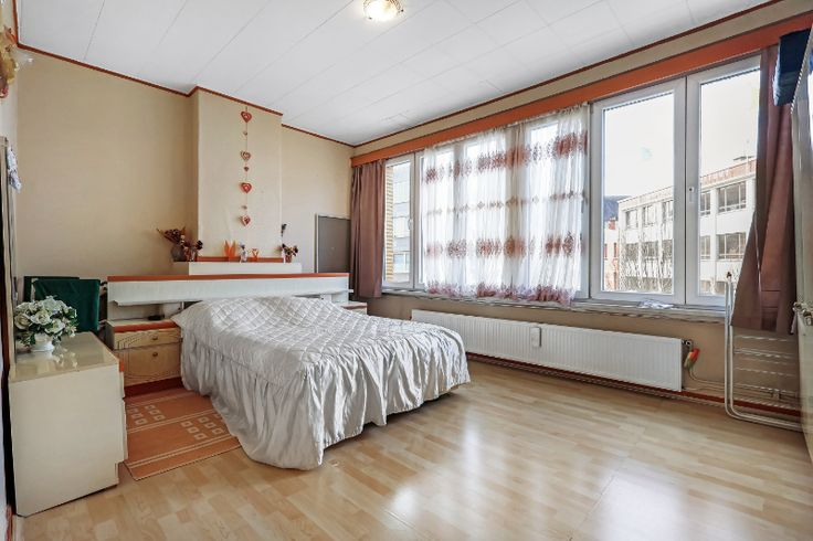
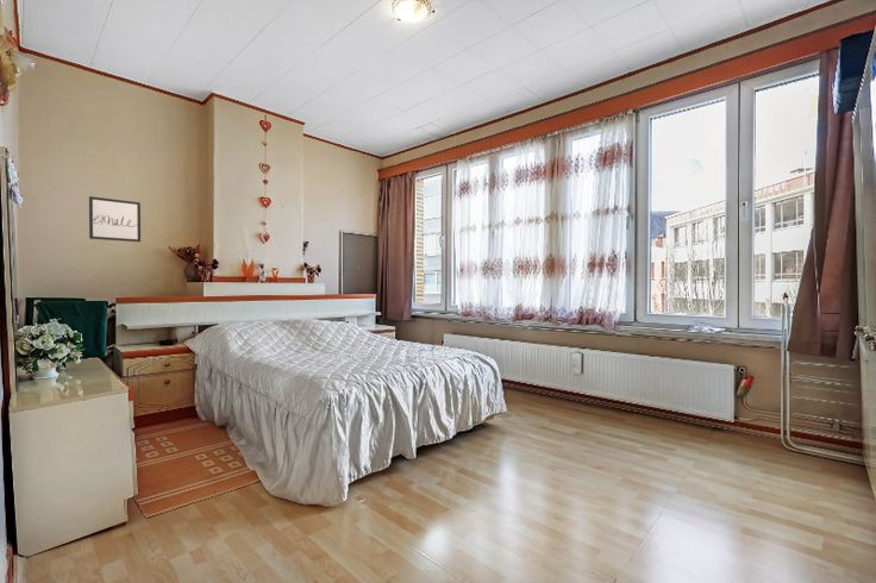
+ wall art (115, 219)
